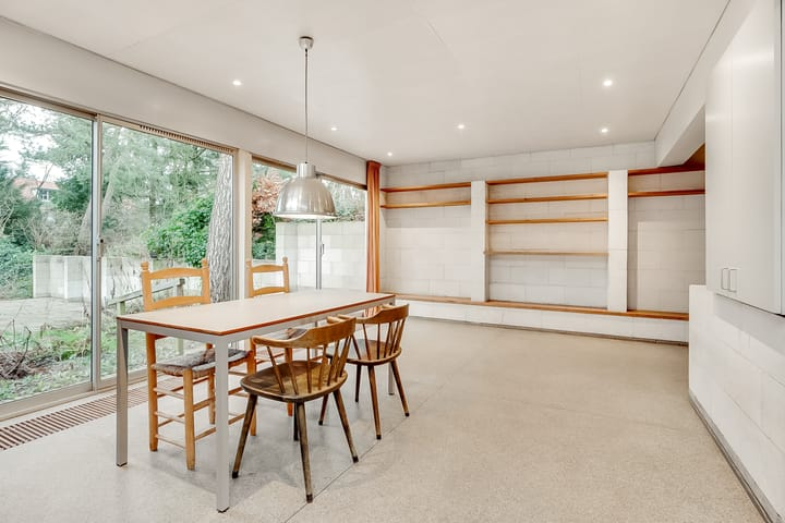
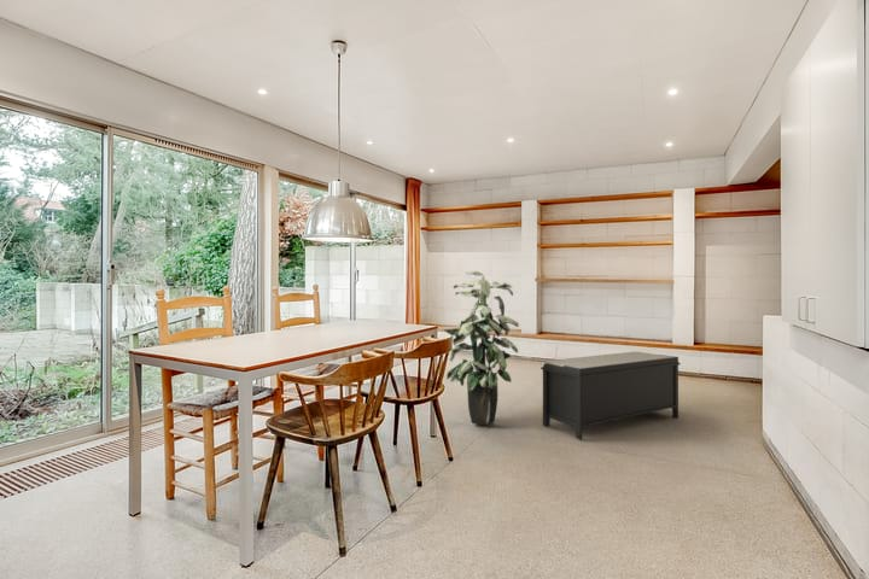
+ bench (612, 390)
+ indoor plant (479, 346)
